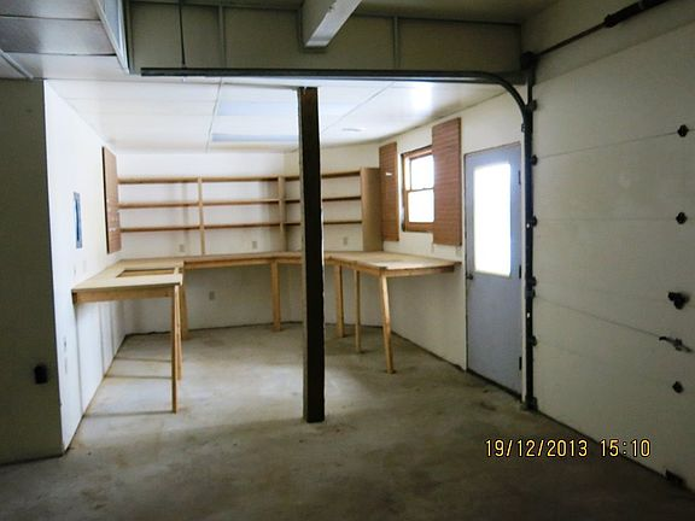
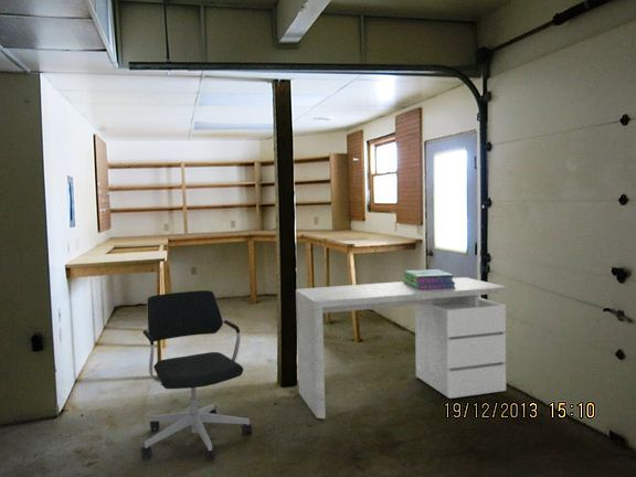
+ stack of books (427, 278)
+ office chair (192, 370)
+ desk (415, 340)
